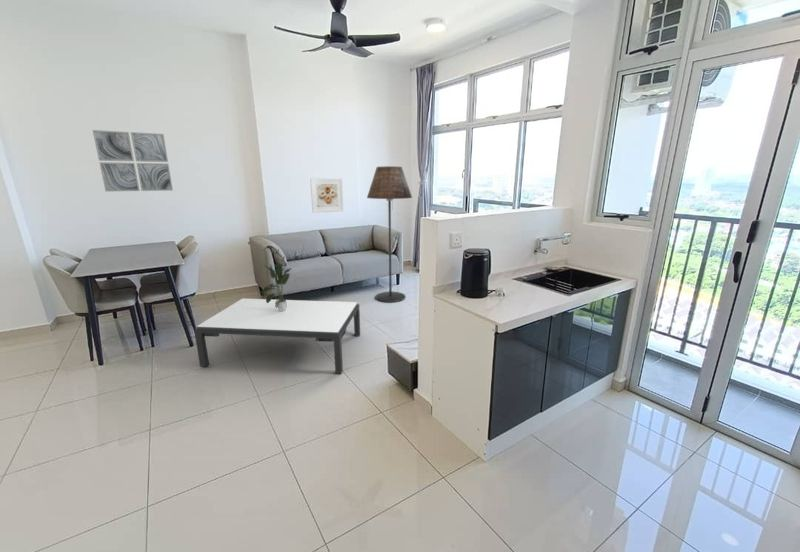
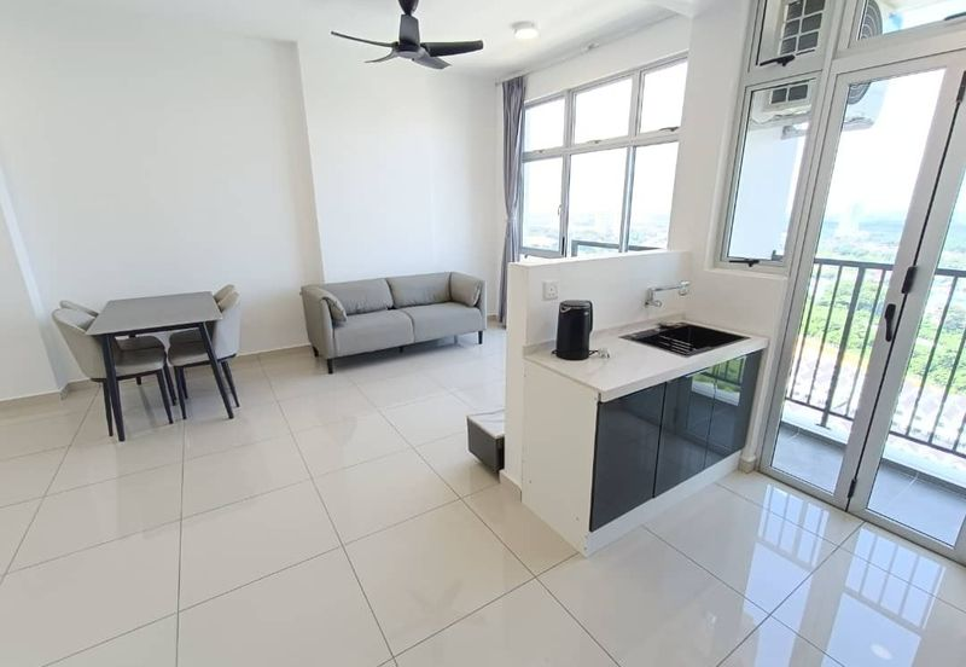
- coffee table (285, 331)
- floor lamp (389, 235)
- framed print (327, 195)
- wall art (134, 163)
- potted plant (277, 286)
